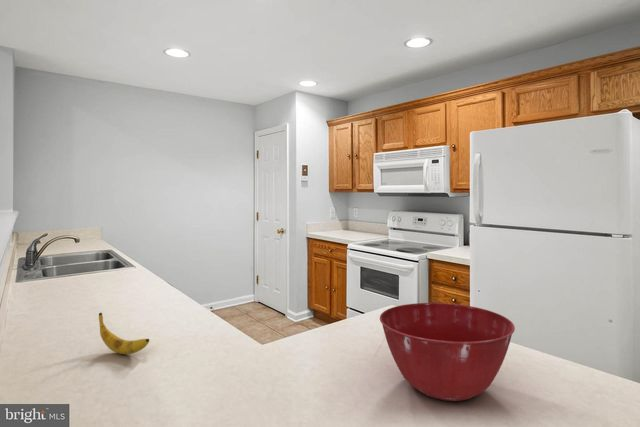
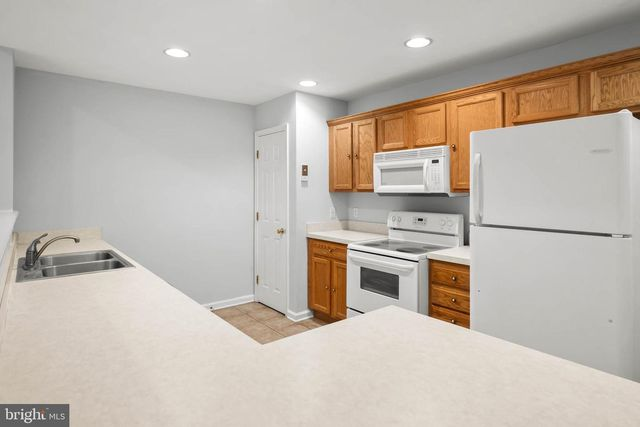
- banana (120, 338)
- mixing bowl (443, 351)
